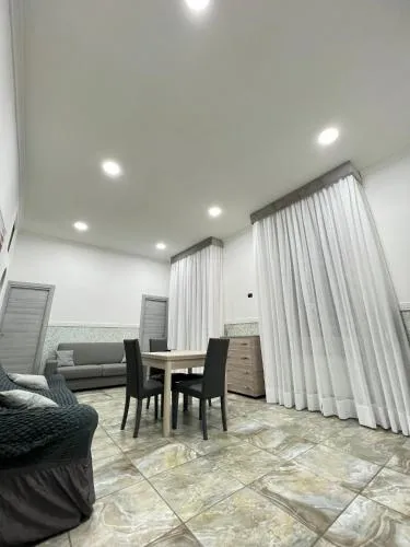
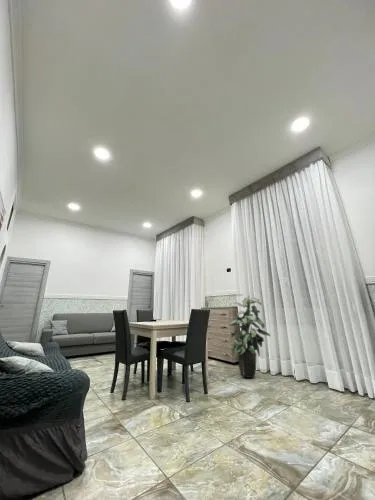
+ indoor plant (246, 332)
